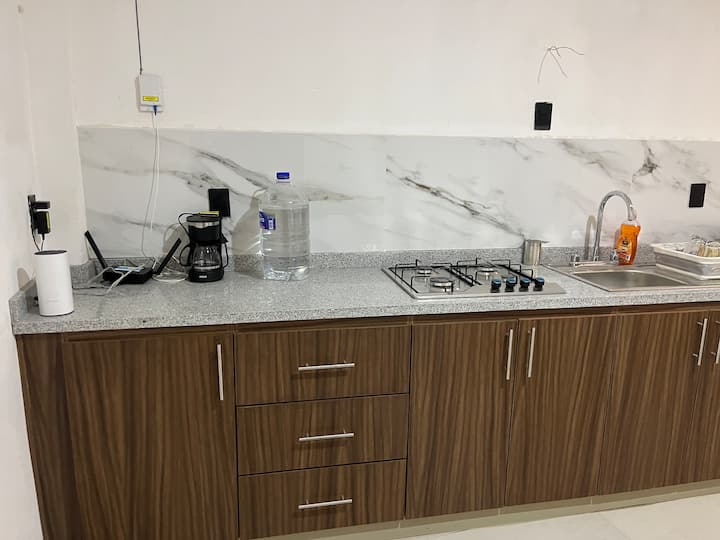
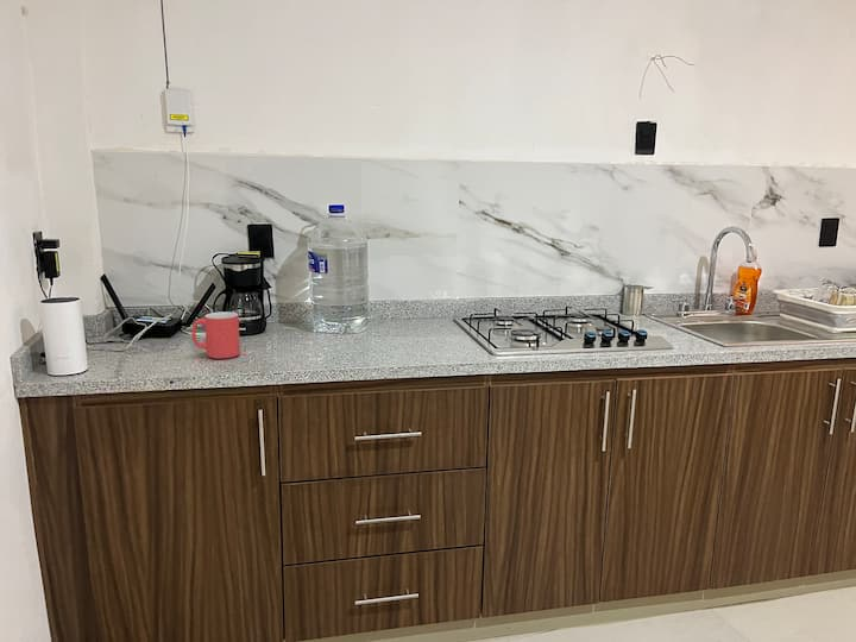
+ mug (215, 335)
